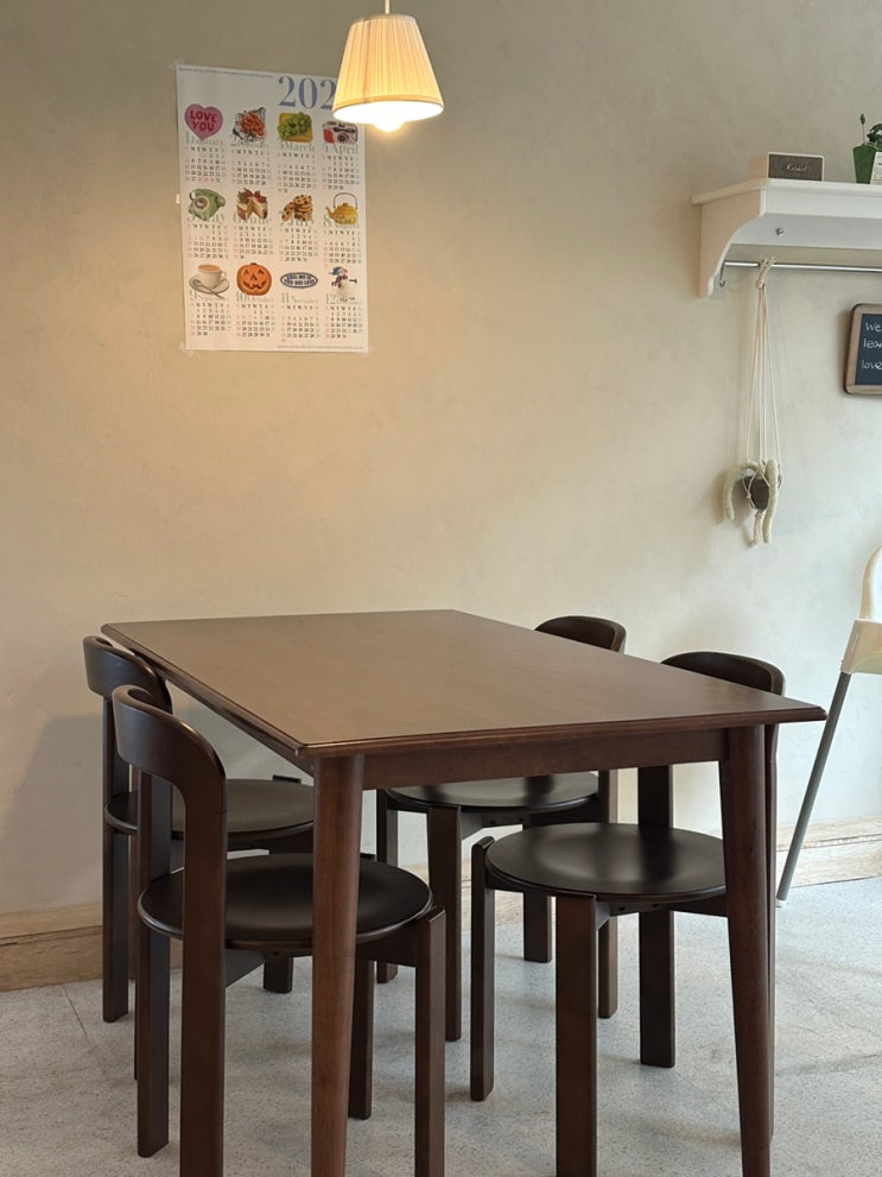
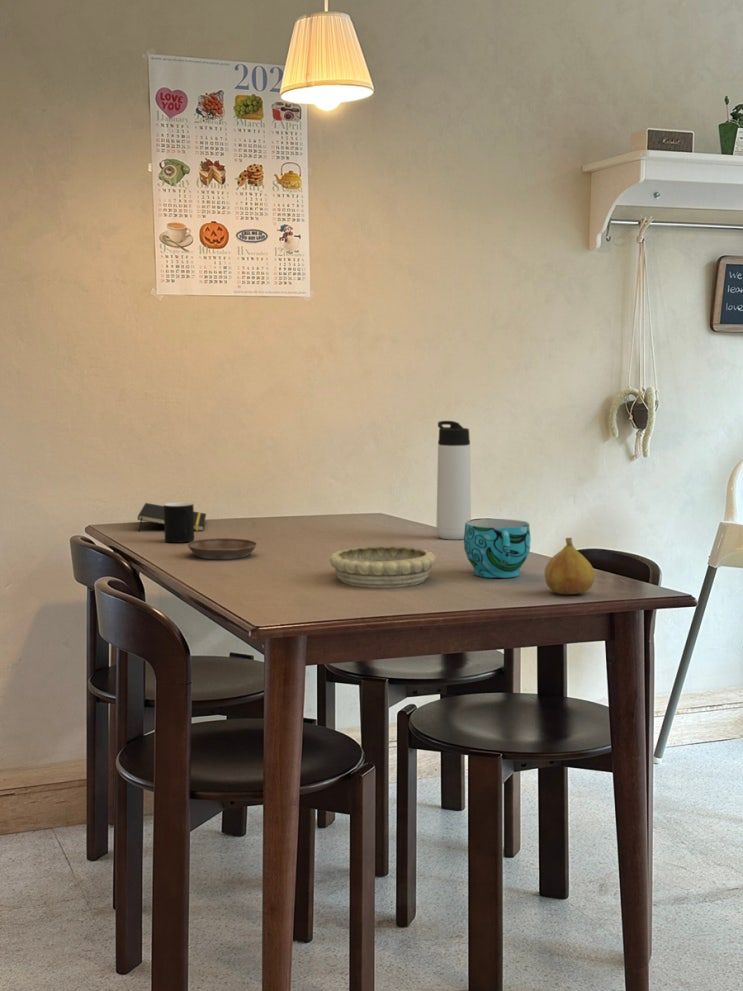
+ thermos bottle (451, 479)
+ fruit (568, 564)
+ saucer (222, 549)
+ cup (499, 549)
+ cup (181, 523)
+ decorative bowl (382, 566)
+ notepad (163, 516)
